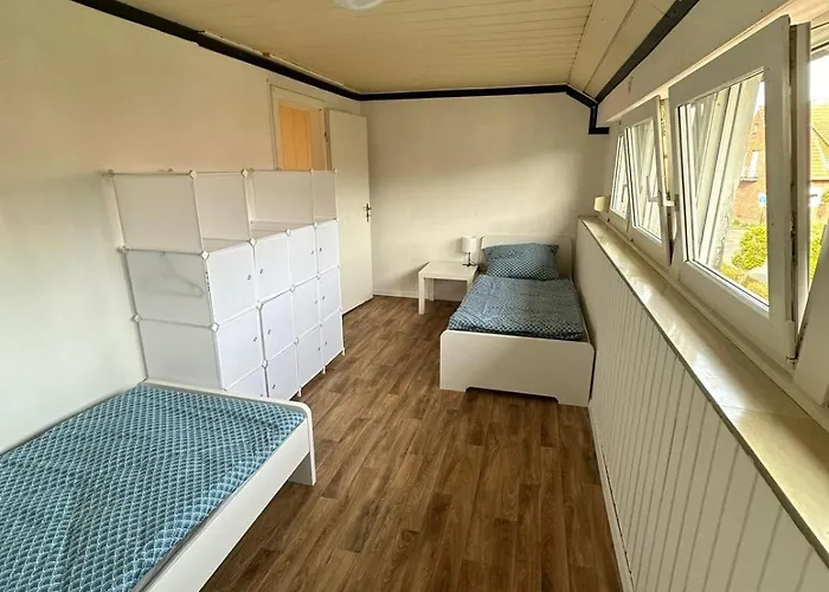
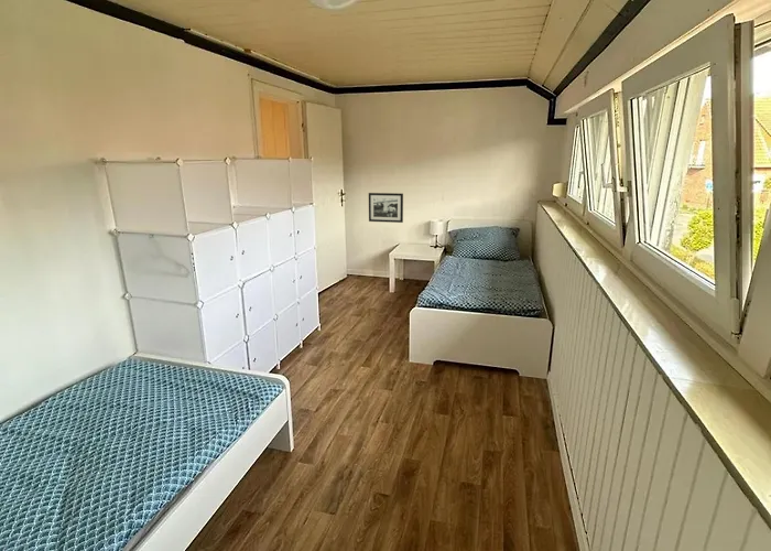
+ picture frame (386, 207)
